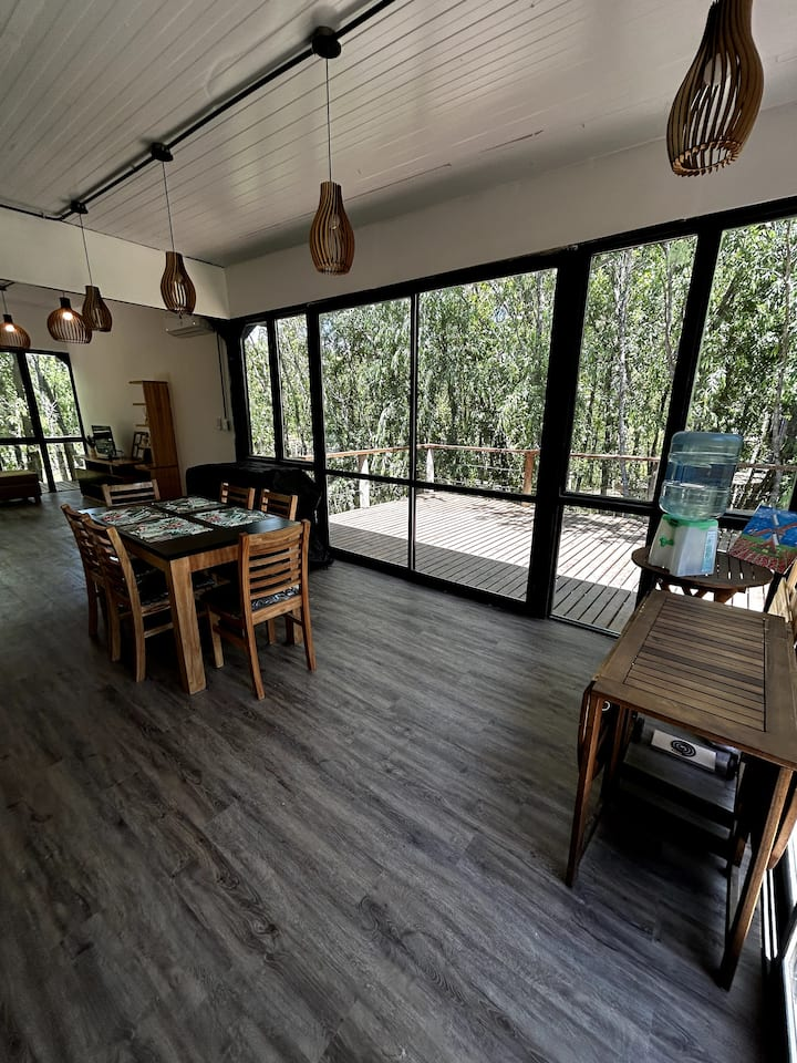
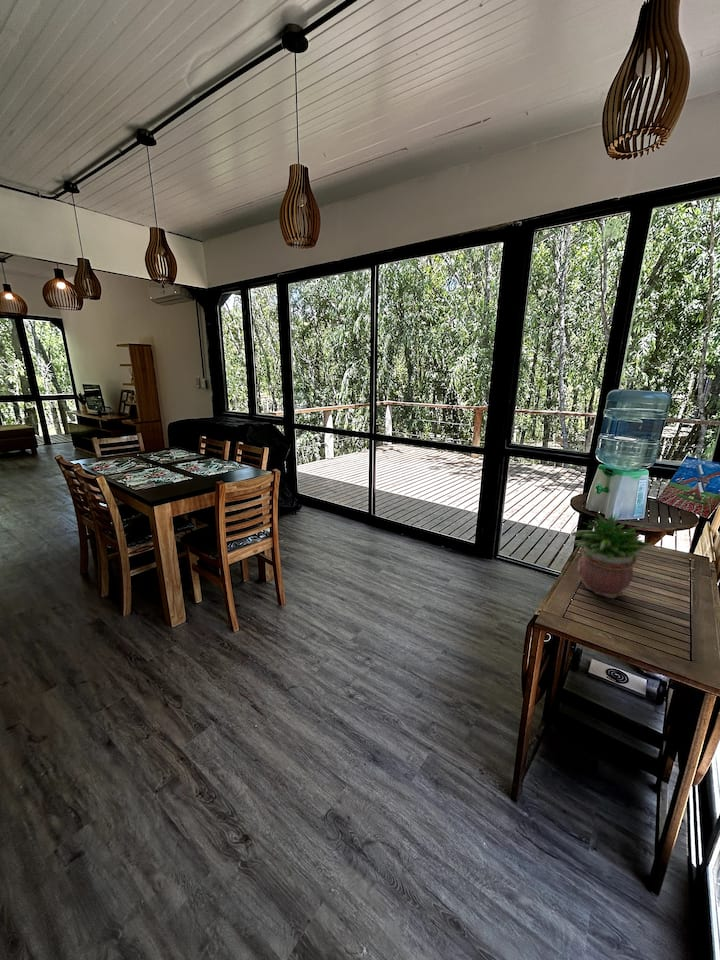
+ potted plant (608, 553)
